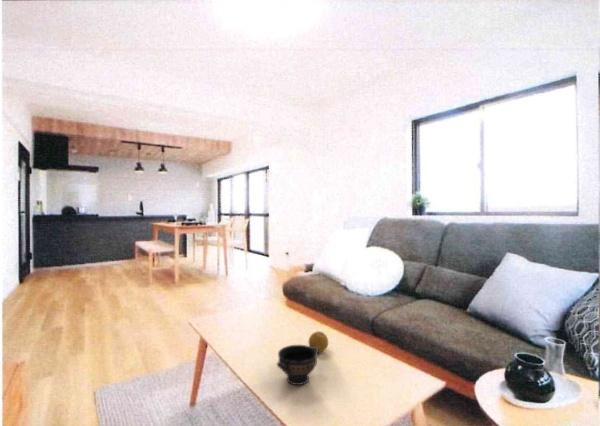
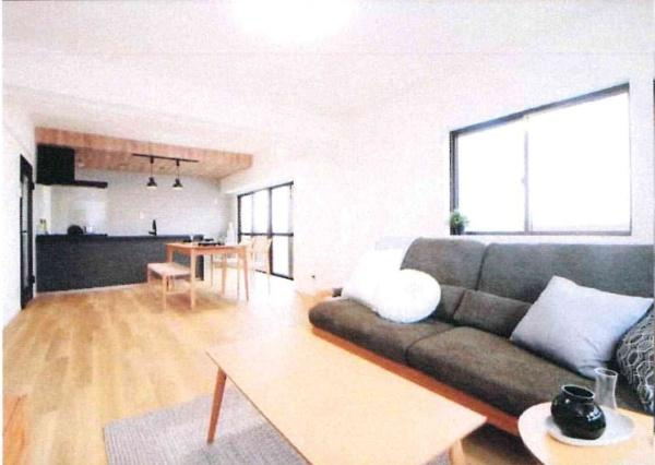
- bowl (298, 365)
- fruit (318, 341)
